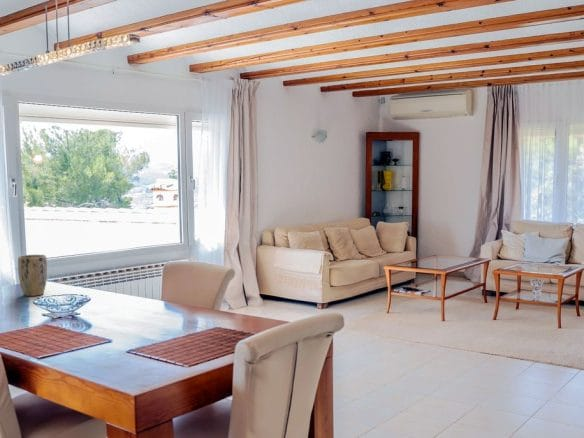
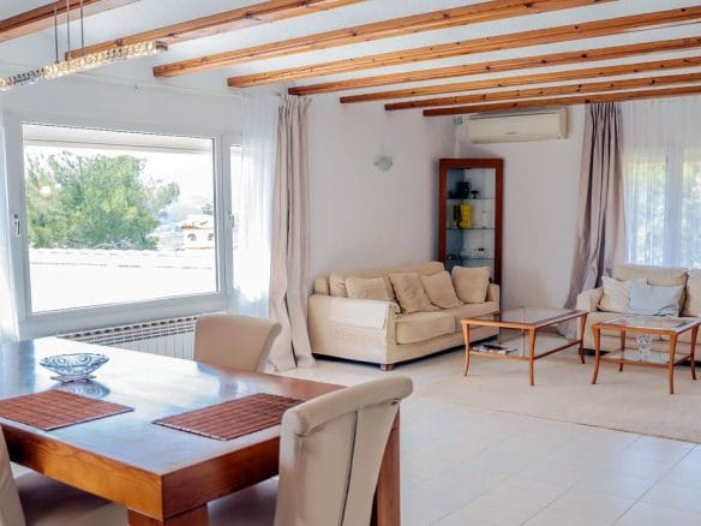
- plant pot (32, 275)
